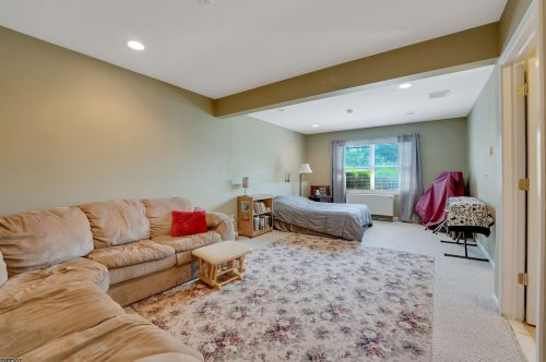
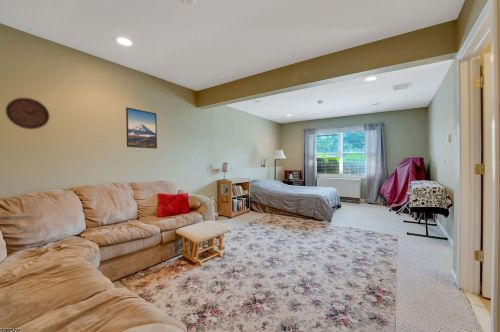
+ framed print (142, 129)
+ clock (28, 113)
